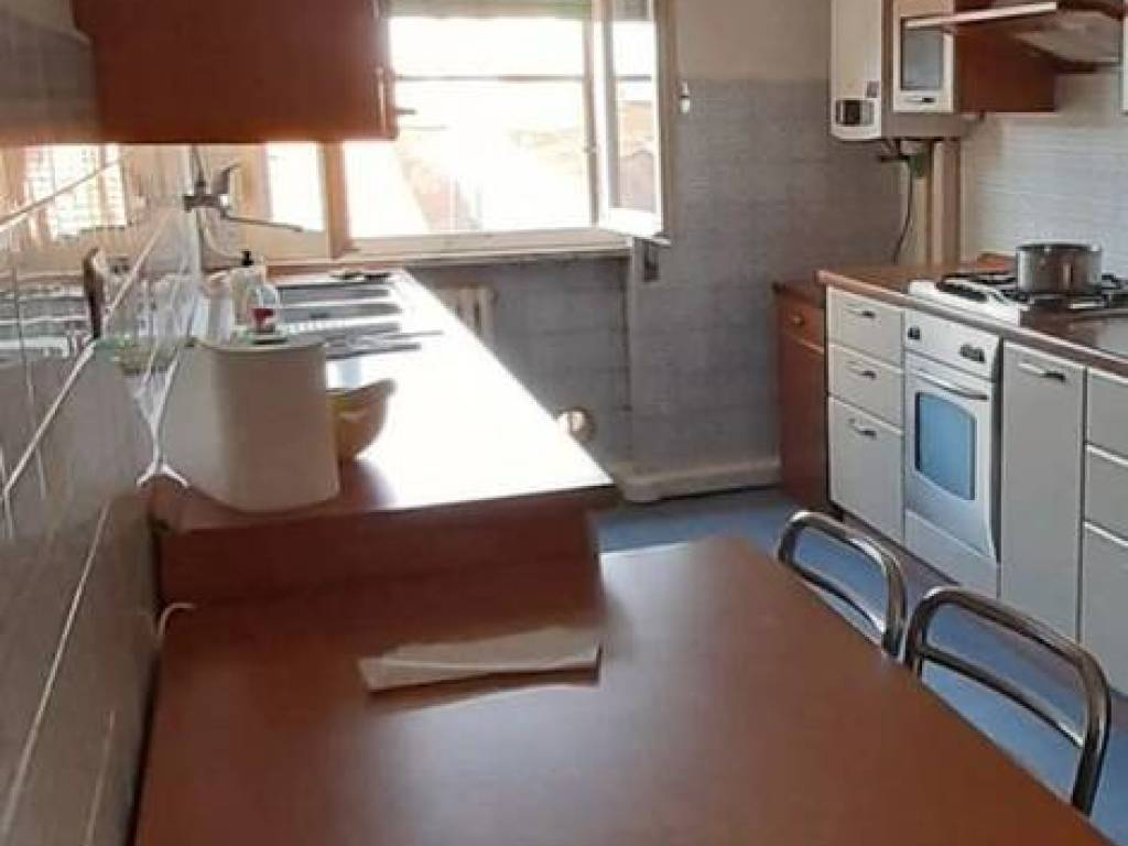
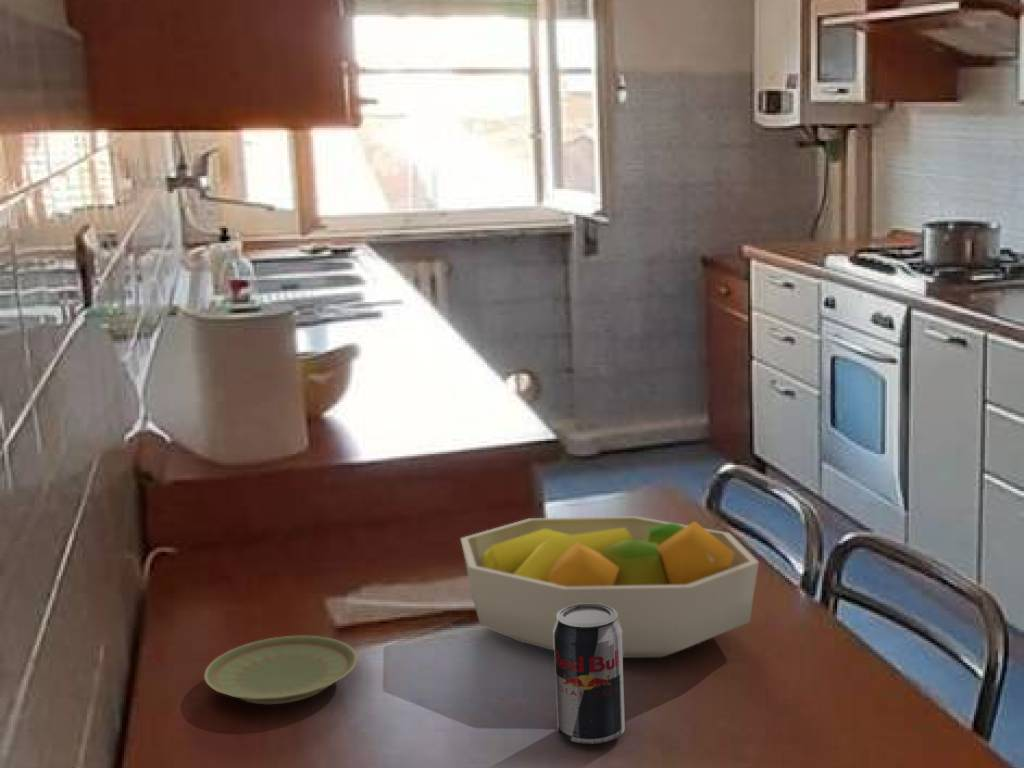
+ beverage can (589, 673)
+ plate (282, 673)
+ fruit bowl (603, 570)
